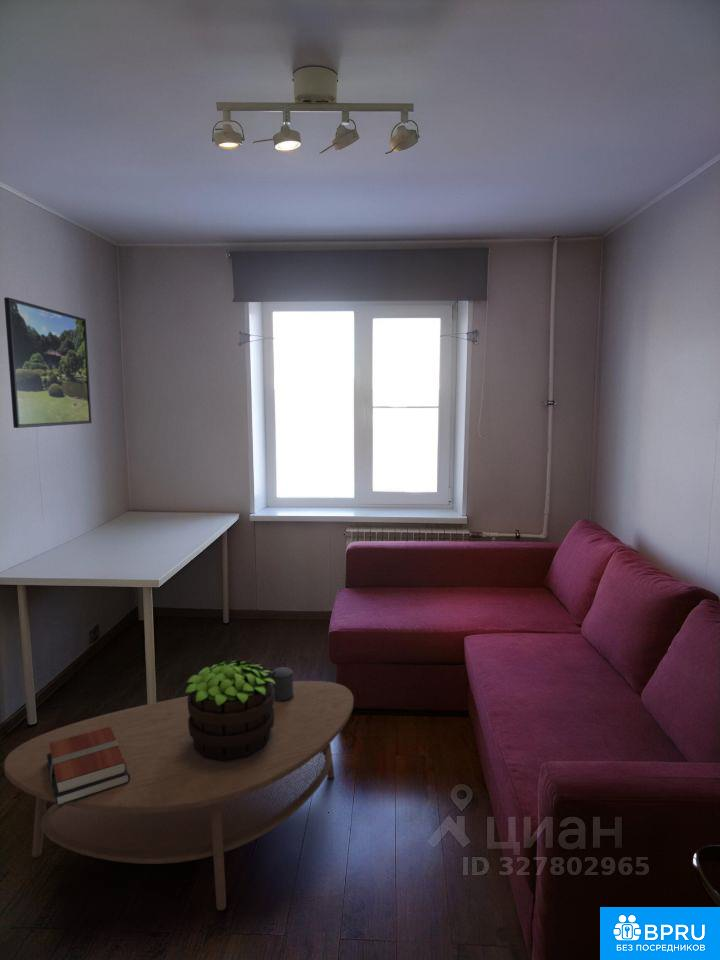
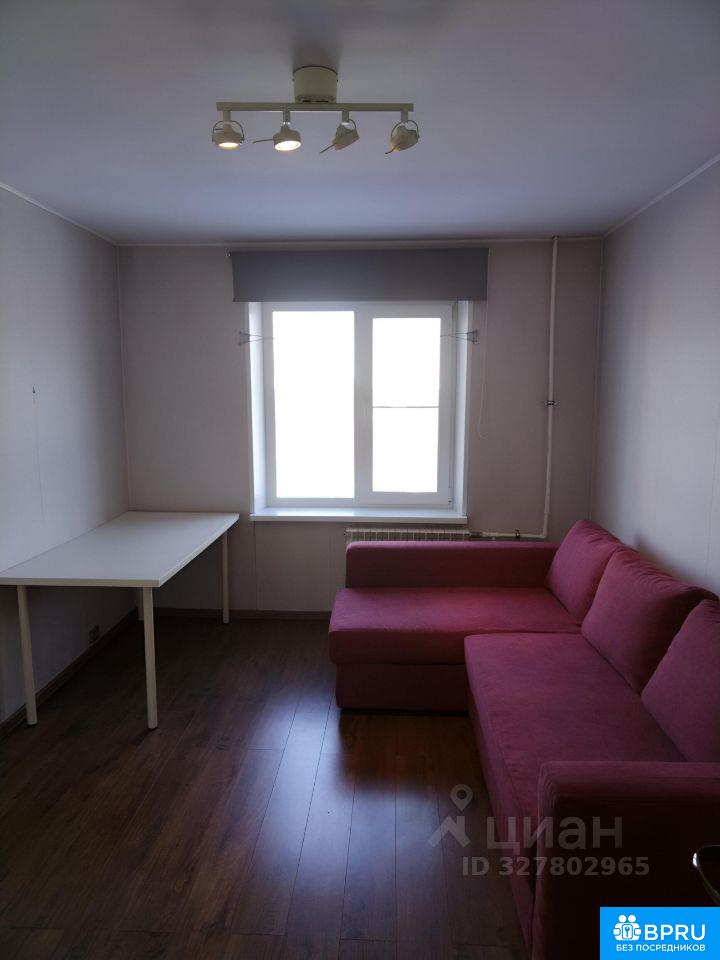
- books (86, 761)
- potted plant (231, 703)
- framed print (53, 368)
- coffee table (203, 790)
- beer stein (278, 681)
